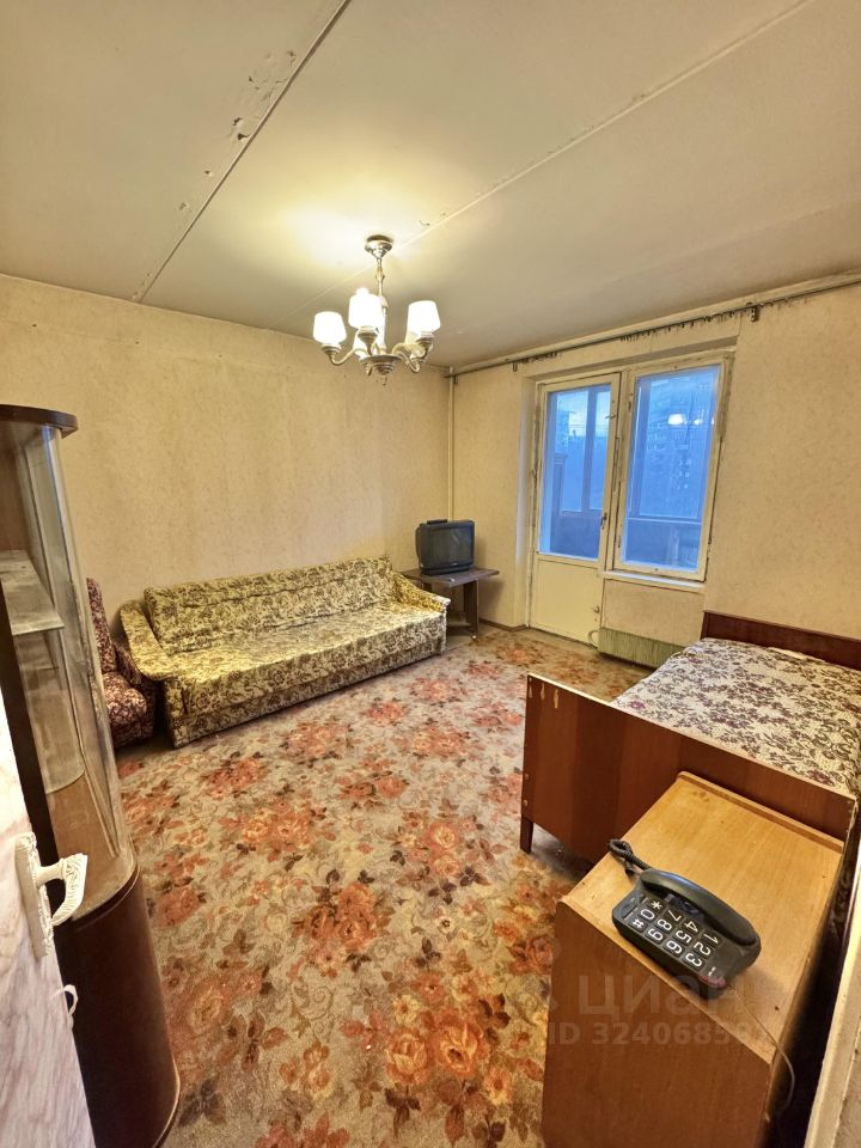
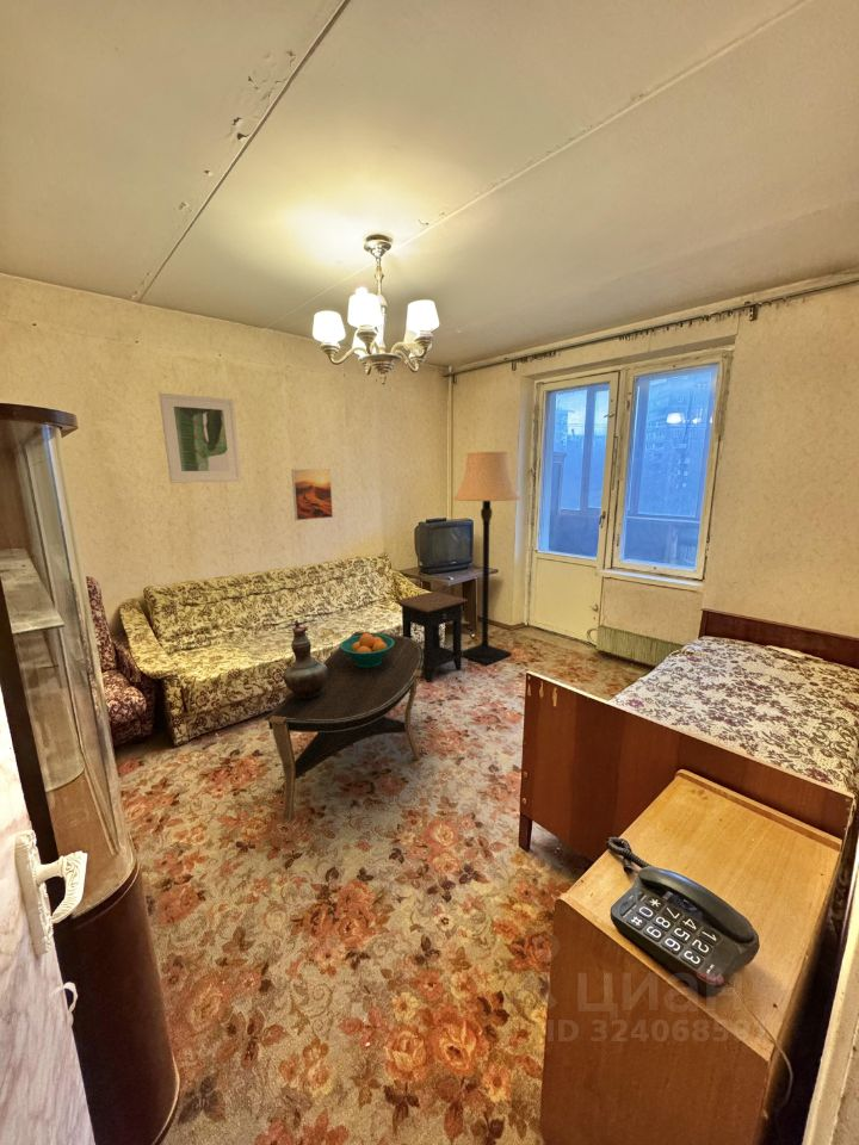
+ coffee table (370, 712)
+ fruit bowl (367, 648)
+ side table (432, 635)
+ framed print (313, 494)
+ decorative vase (304, 657)
+ lamp (486, 558)
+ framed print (202, 439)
